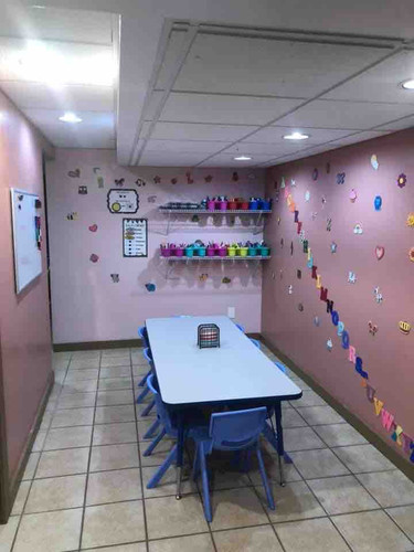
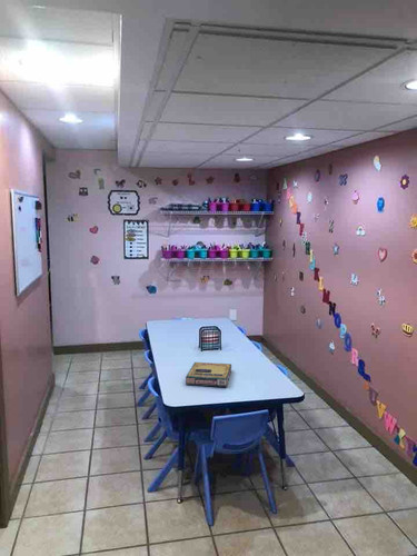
+ video game box (209, 374)
